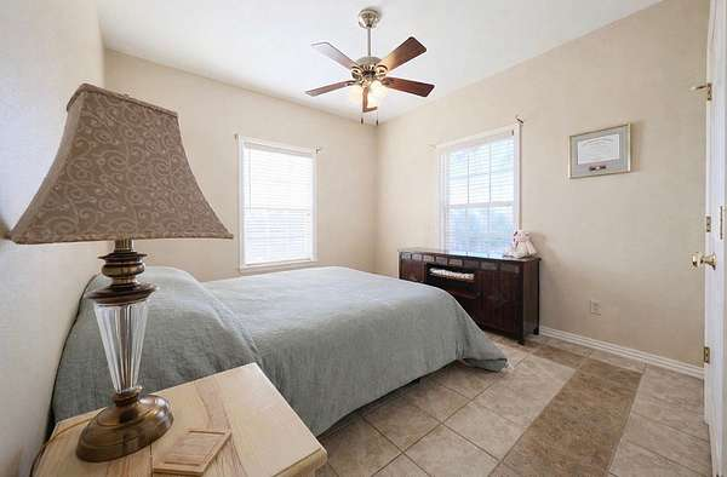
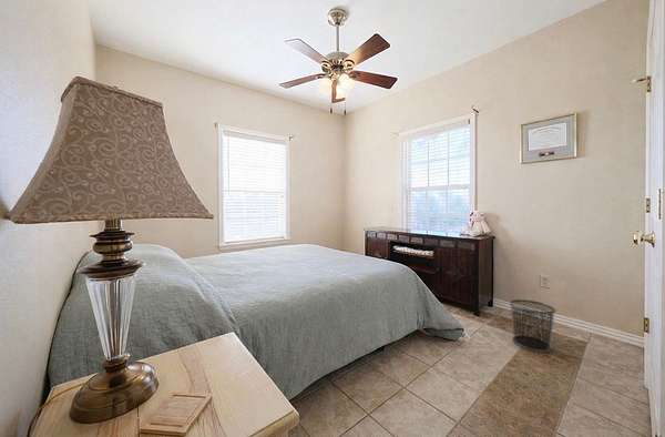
+ trash can (531, 324)
